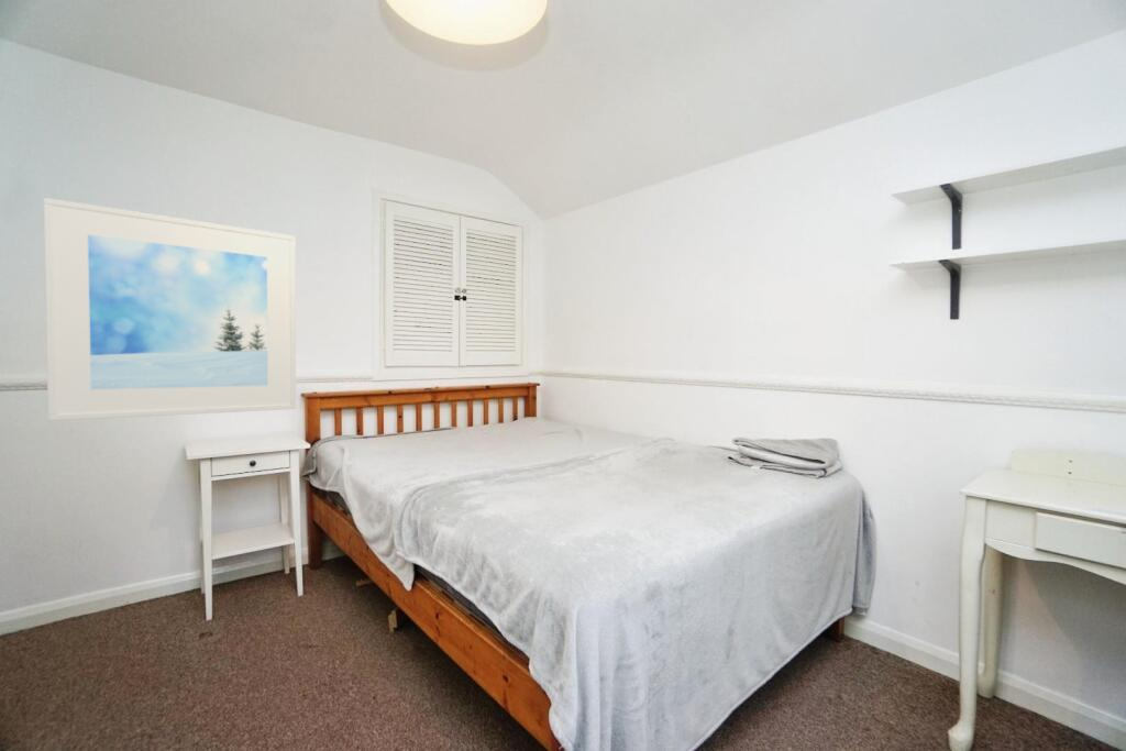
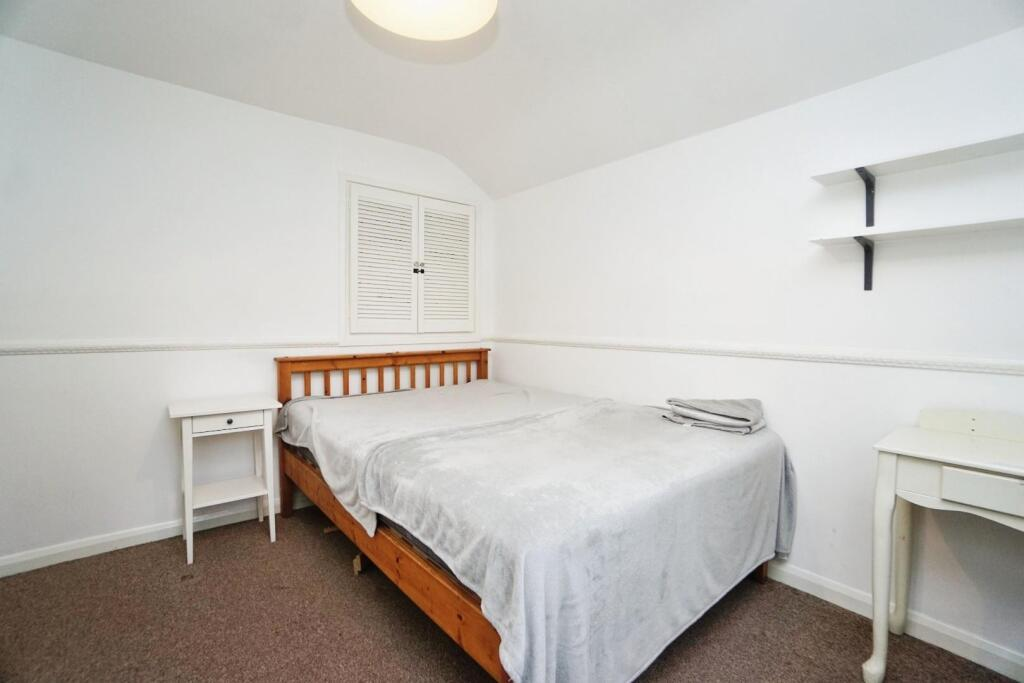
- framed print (186, 317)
